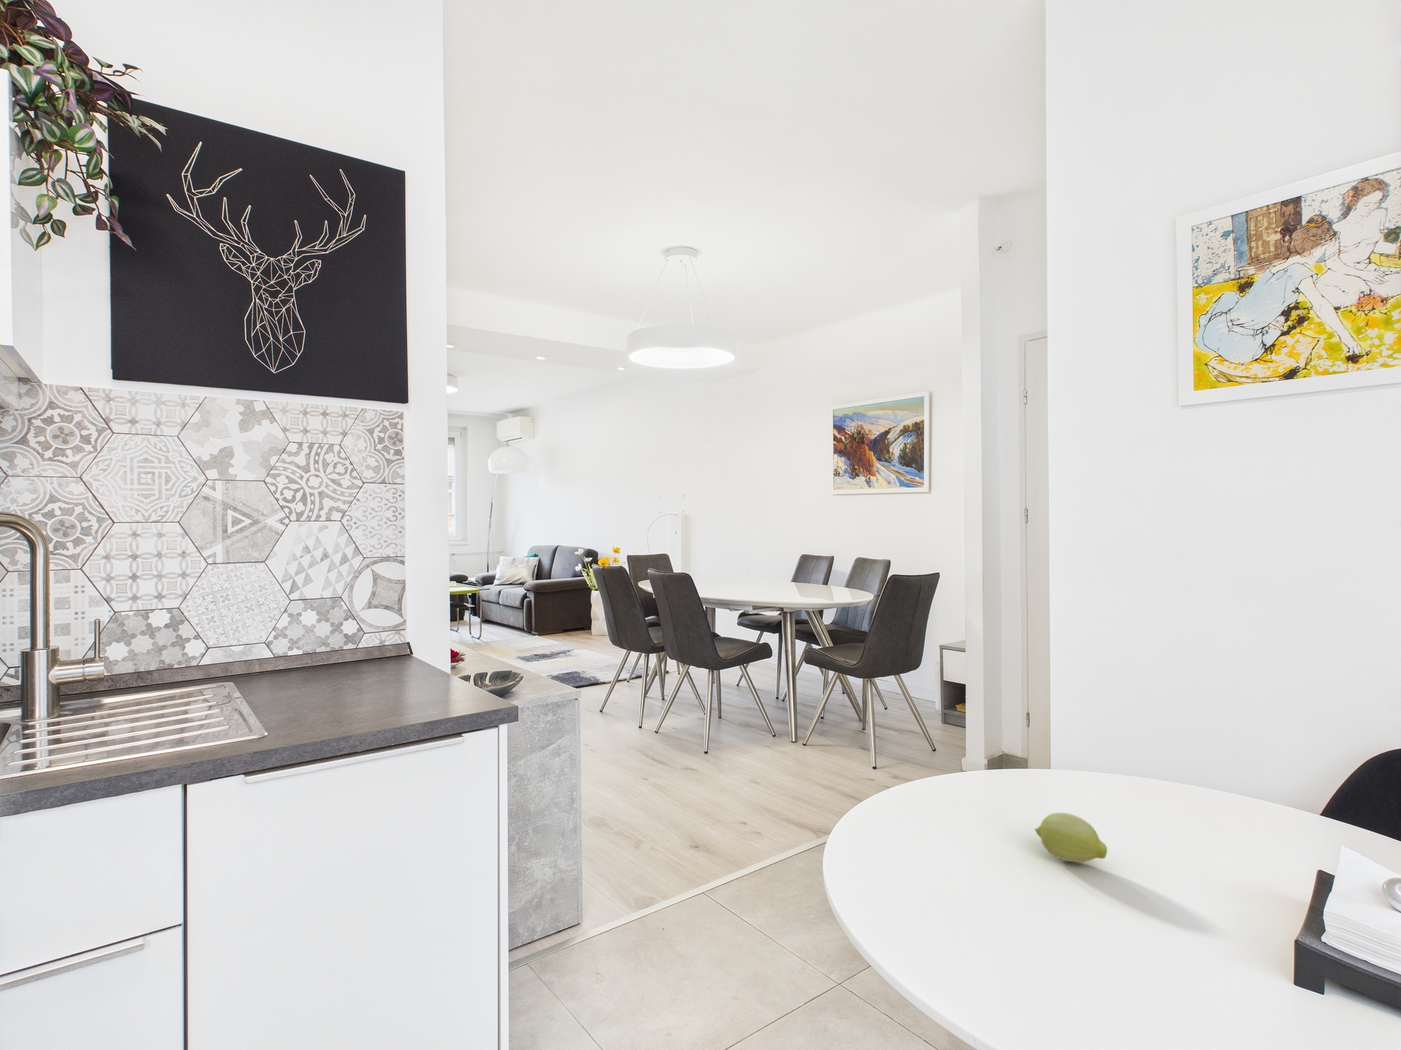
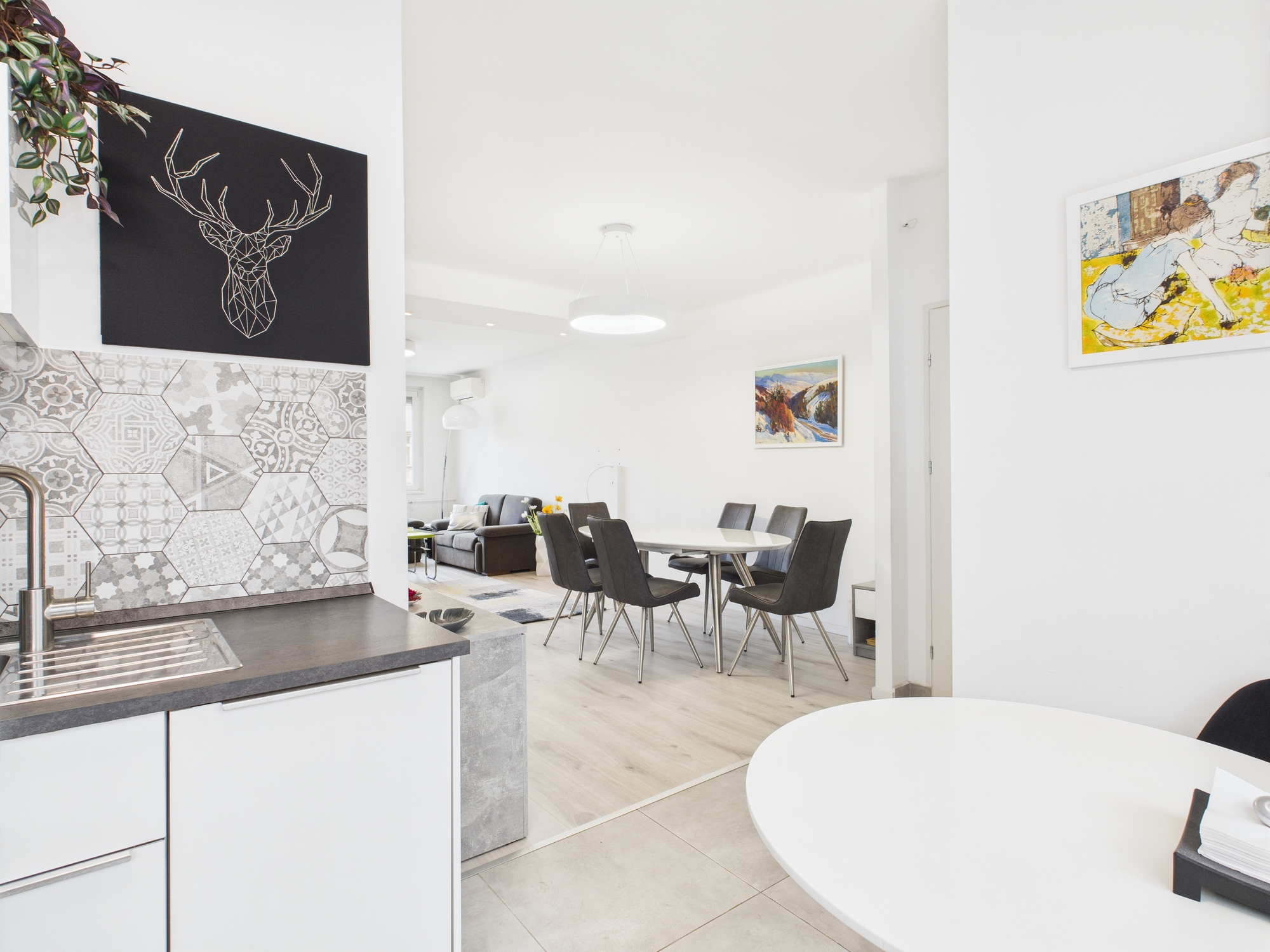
- fruit (1070, 837)
